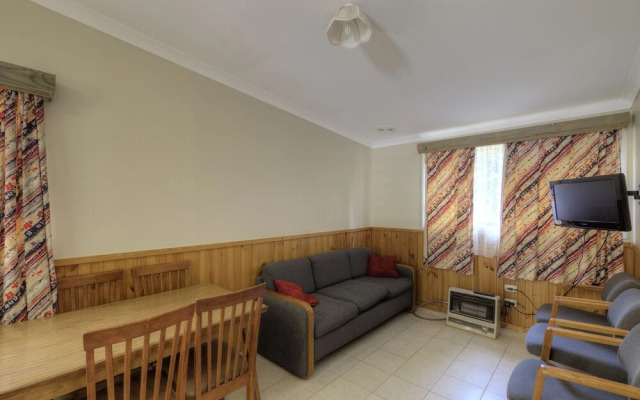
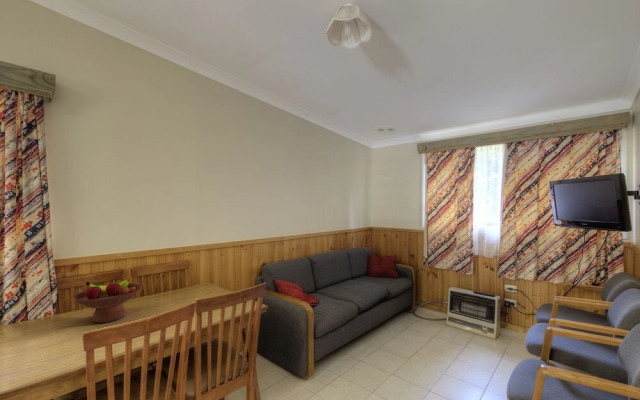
+ fruit bowl (109, 299)
